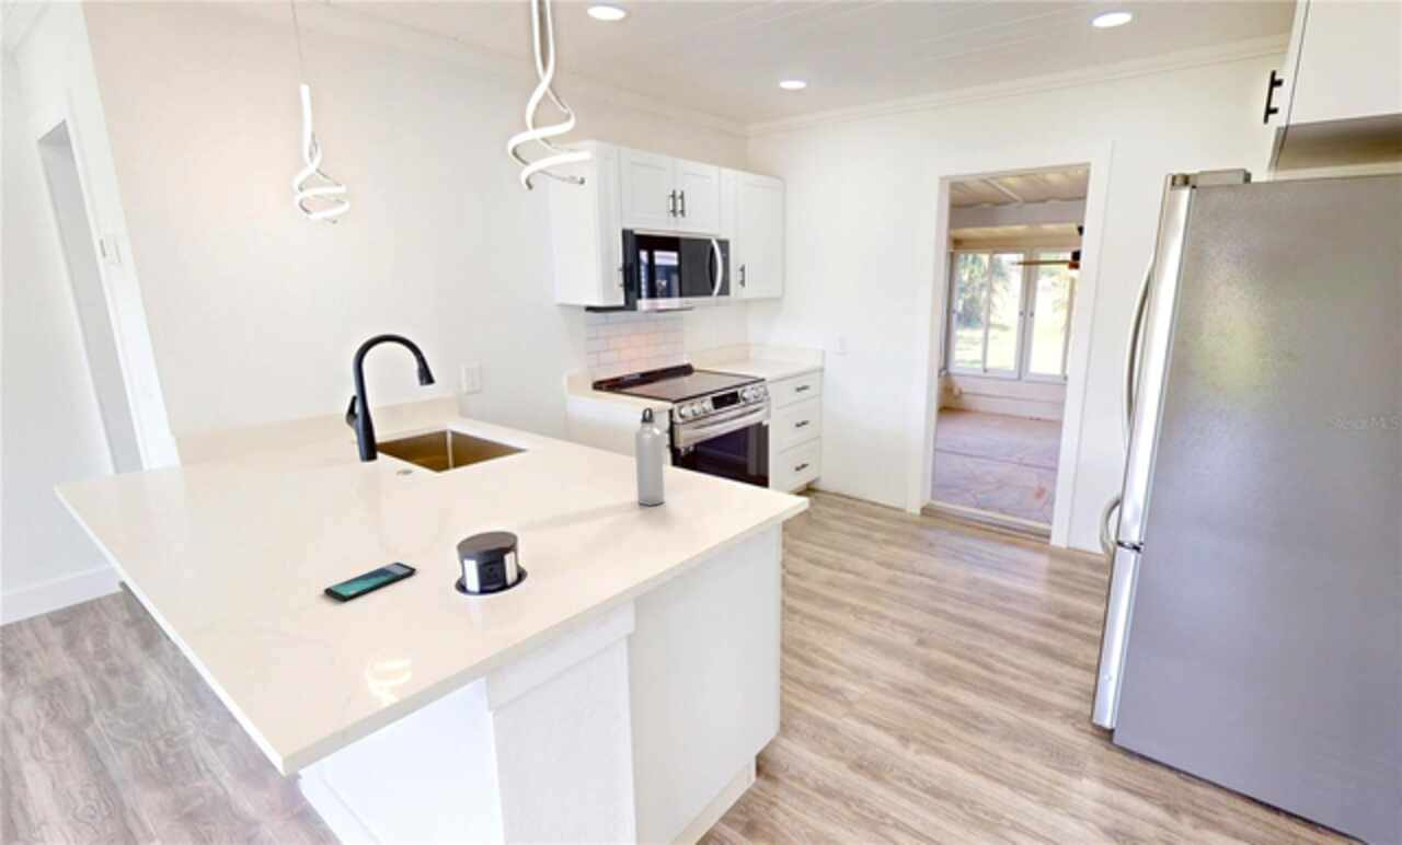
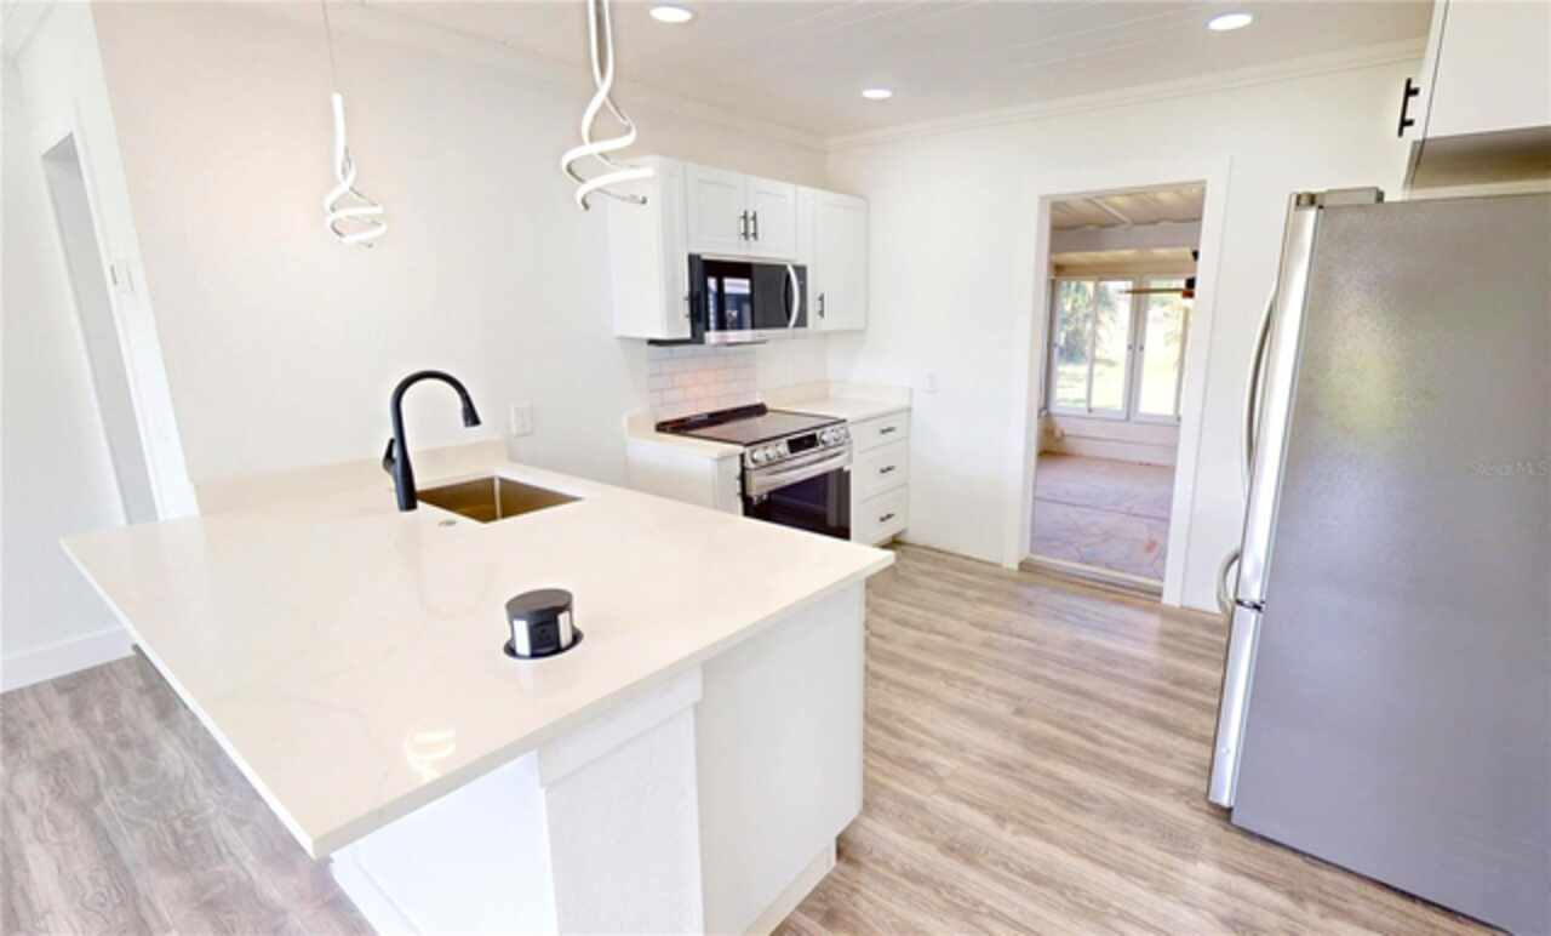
- smartphone (371, 580)
- water bottle (648, 455)
